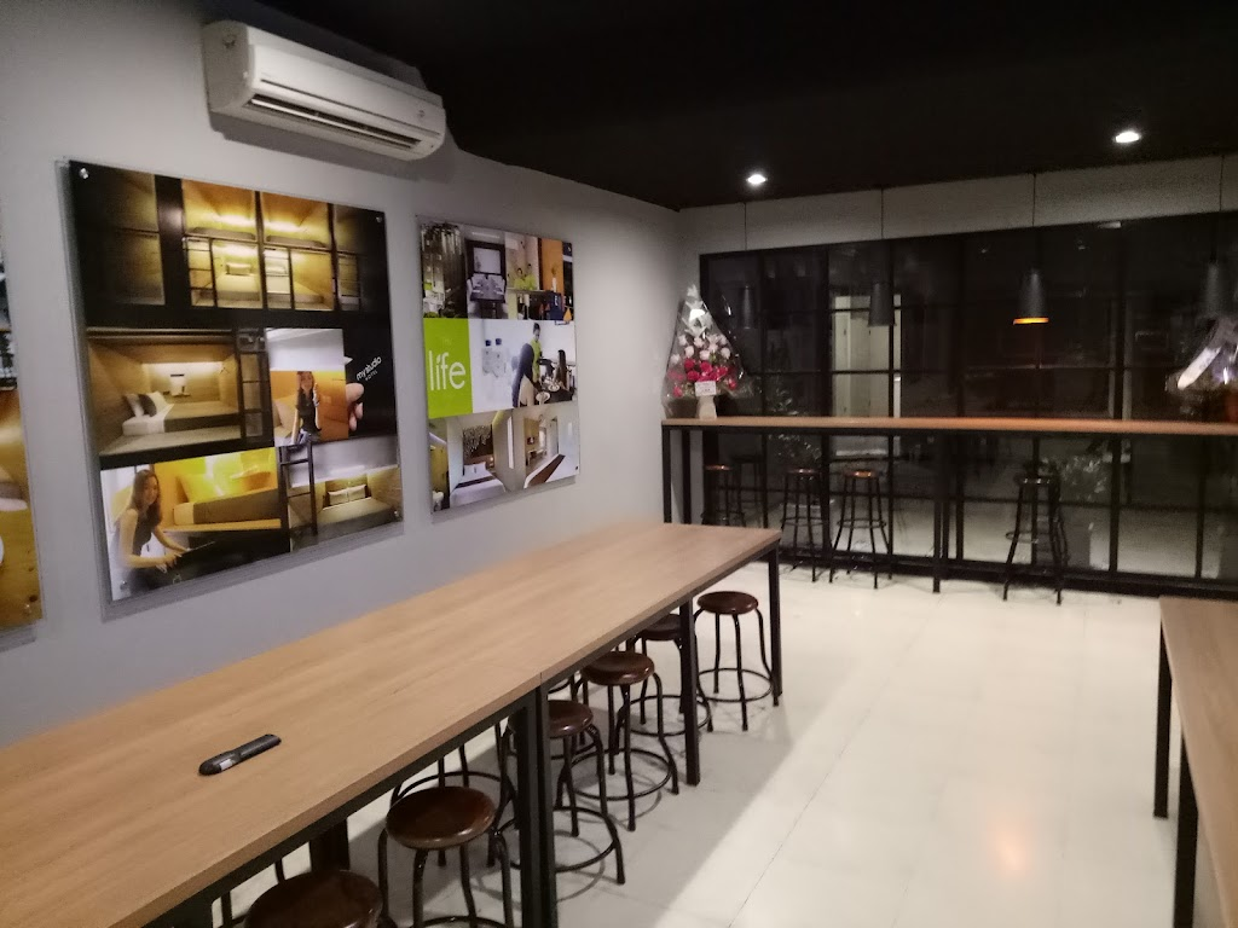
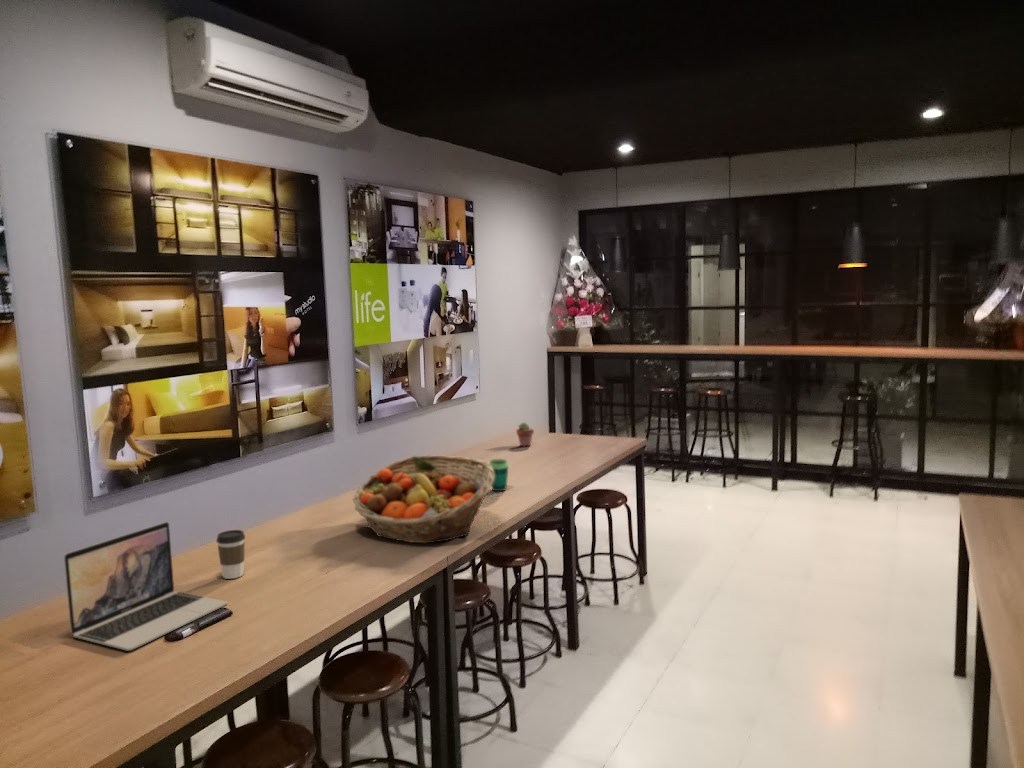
+ fruit basket (424, 497)
+ coffee cup (232, 554)
+ potted succulent (525, 433)
+ laptop (150, 581)
+ cup (499, 475)
